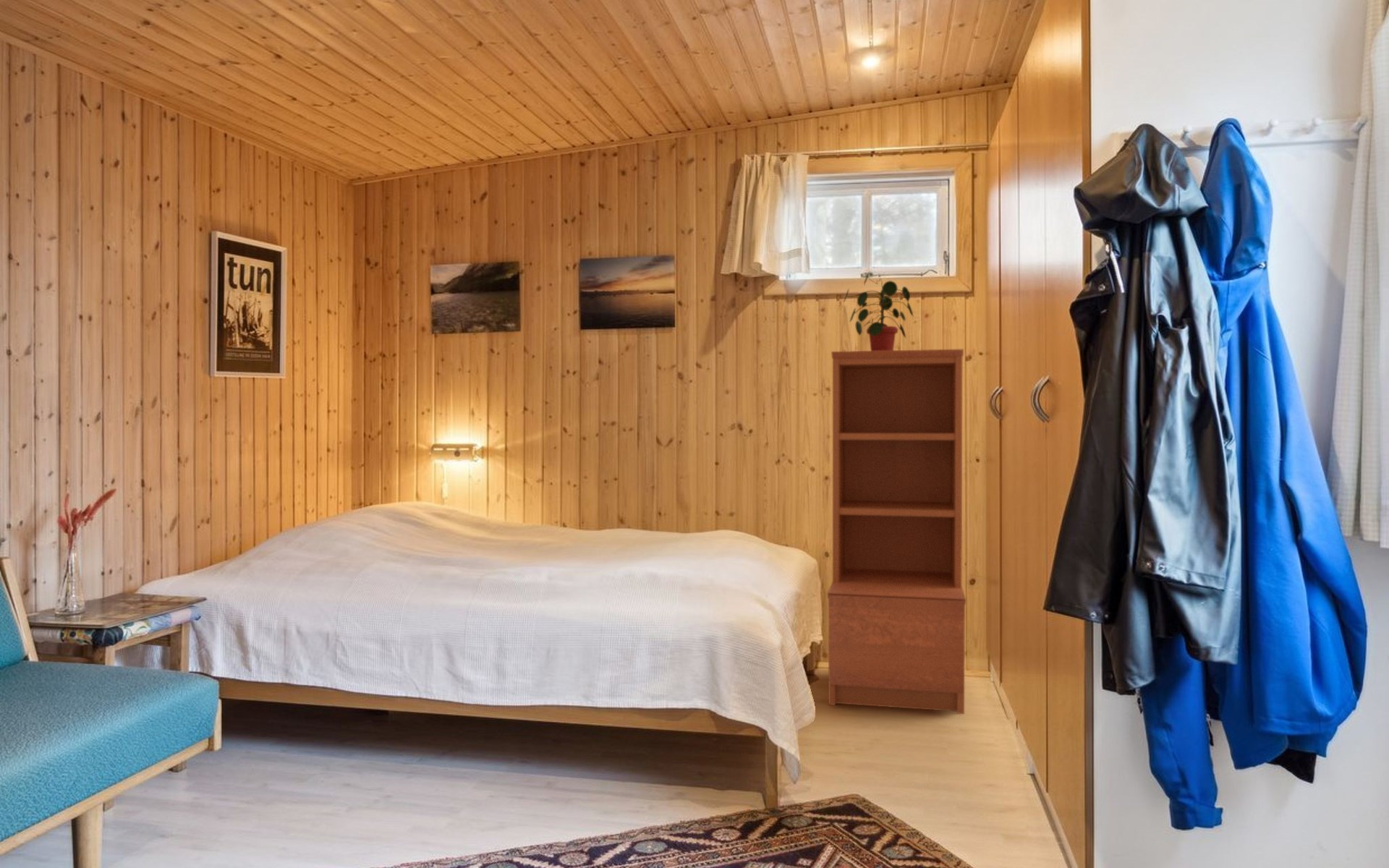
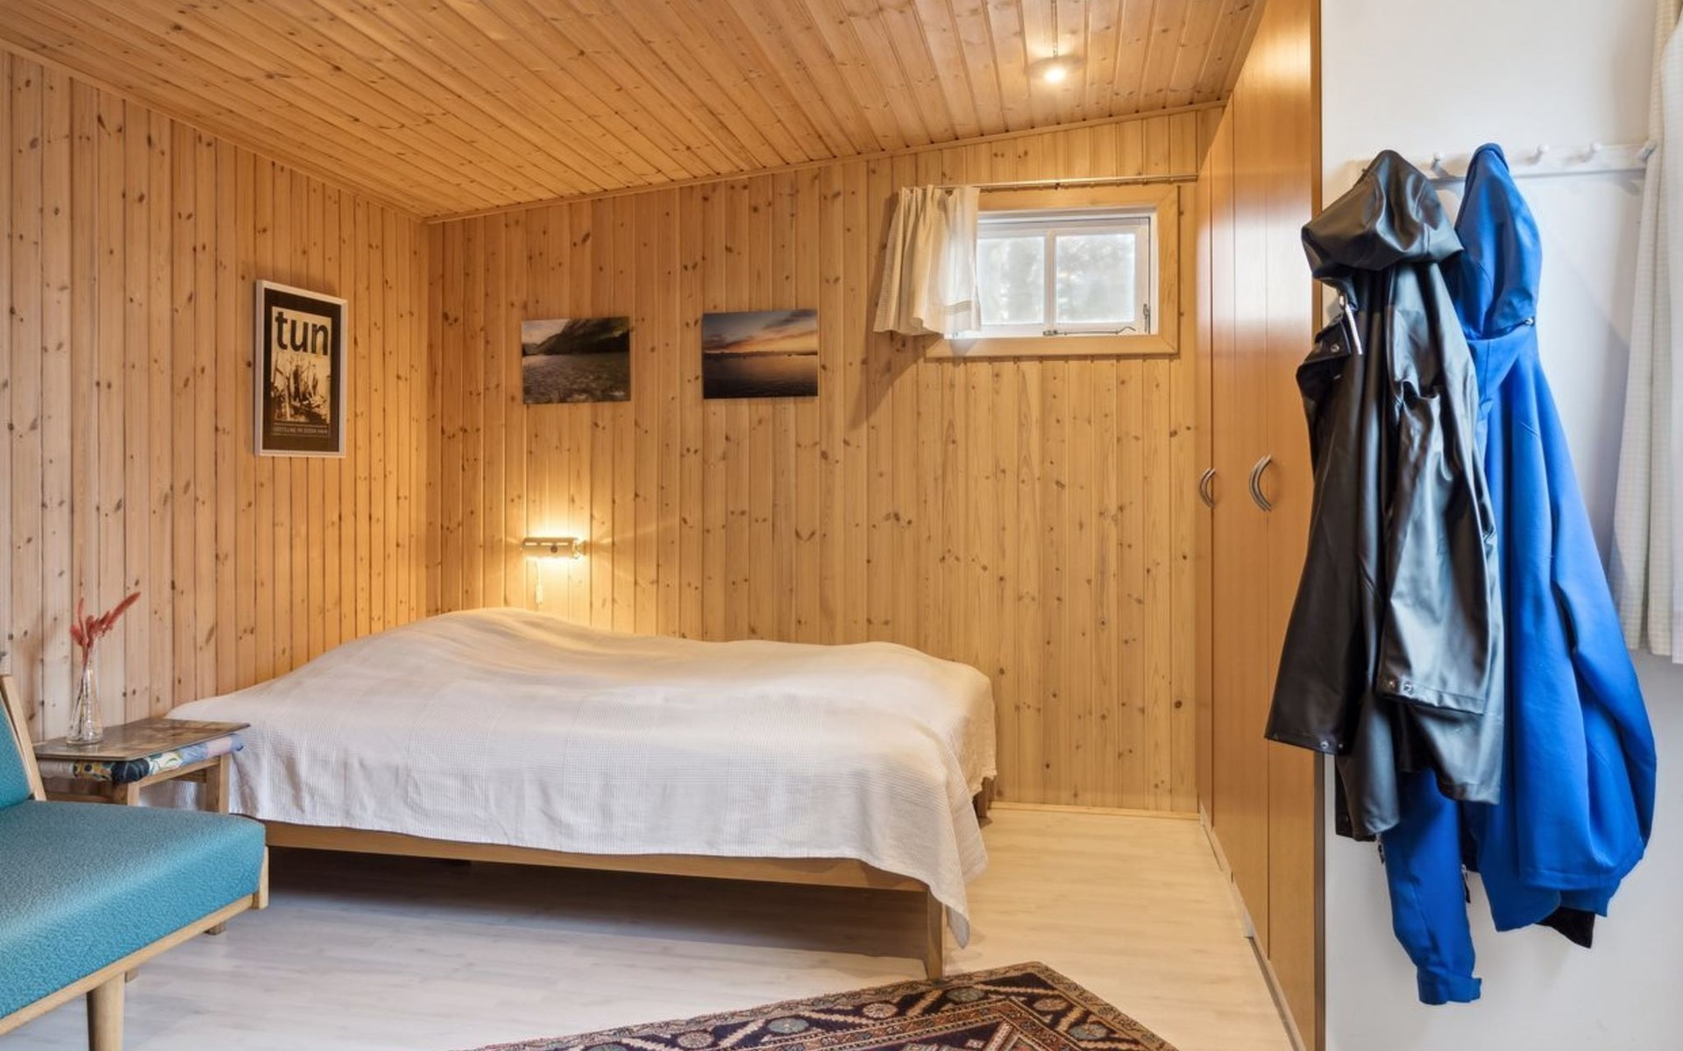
- potted plant (877, 310)
- bookshelf (896, 522)
